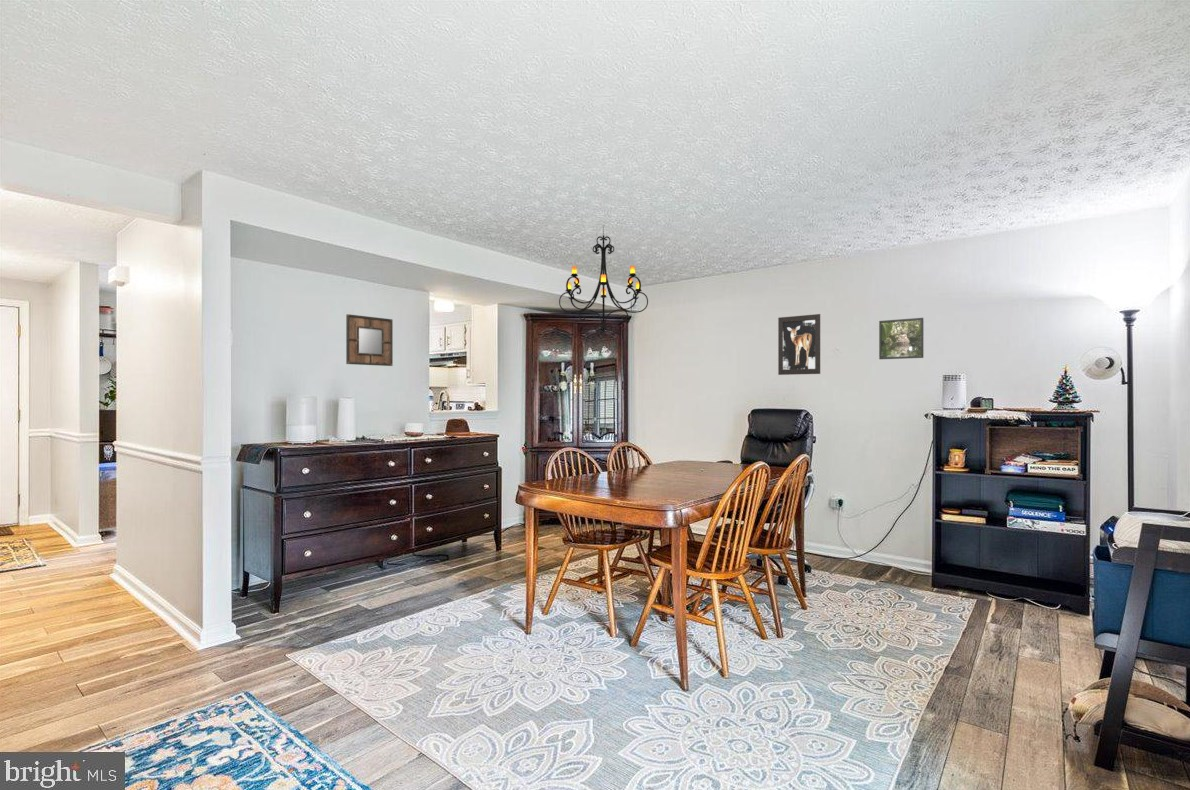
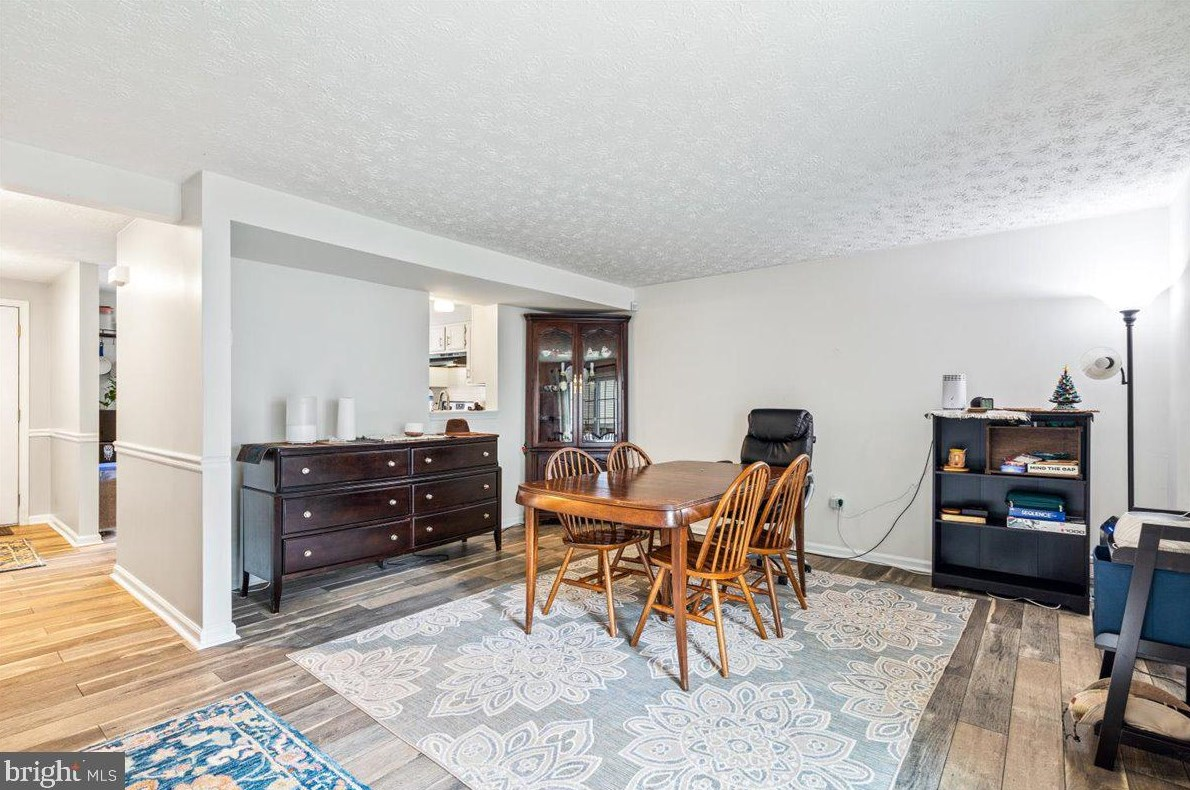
- home mirror (370, 341)
- wall art (798, 345)
- chandelier (603, 278)
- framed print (900, 339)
